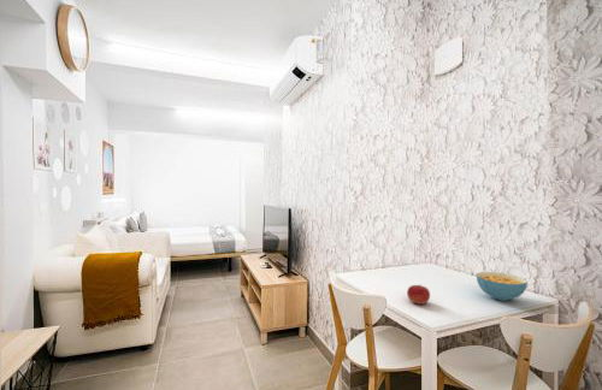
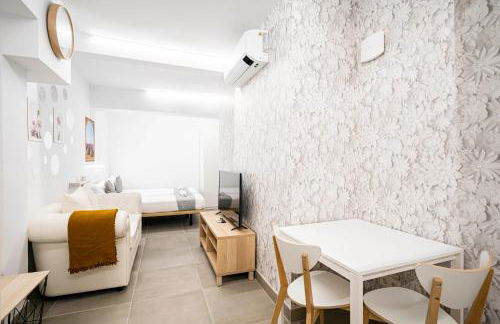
- fruit (418, 292)
- cereal bowl (500, 288)
